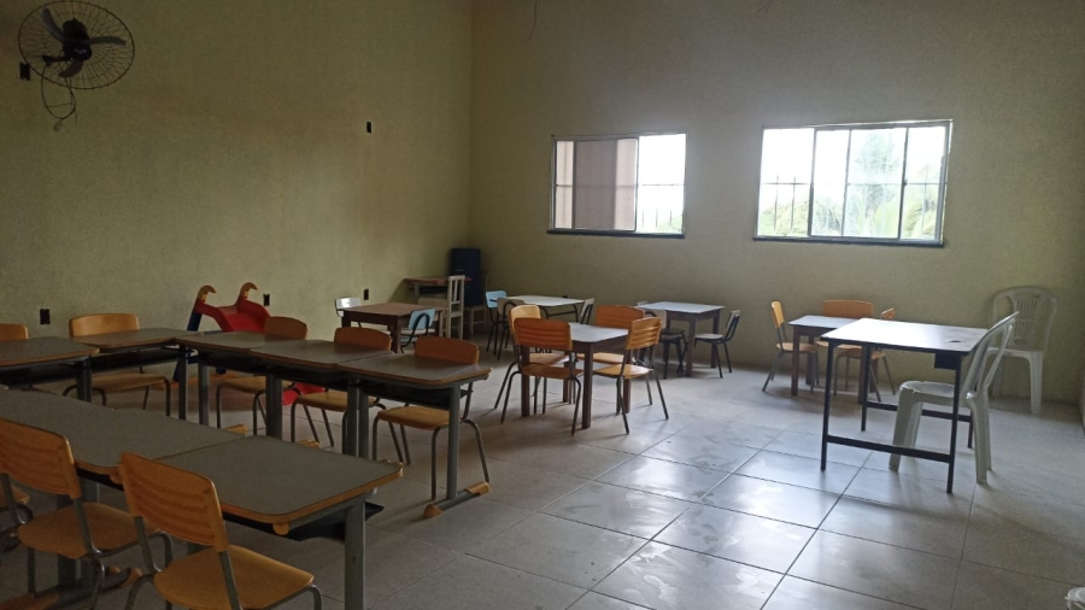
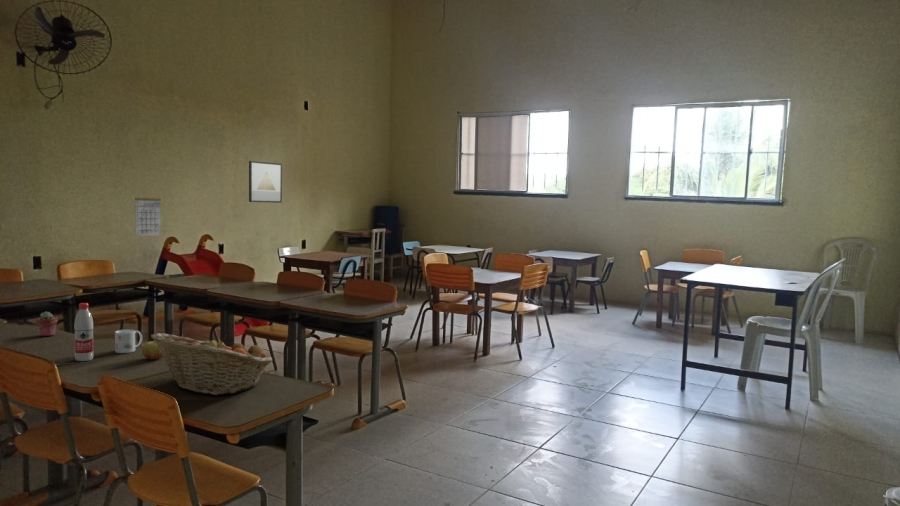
+ mug (129, 340)
+ calendar (148, 212)
+ apple (154, 349)
+ wall art (265, 182)
+ water bottle (83, 331)
+ potted succulent (47, 323)
+ fruit basket (212, 357)
